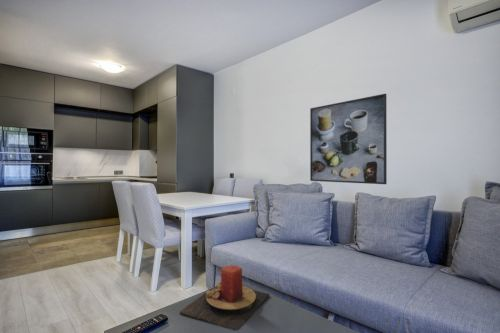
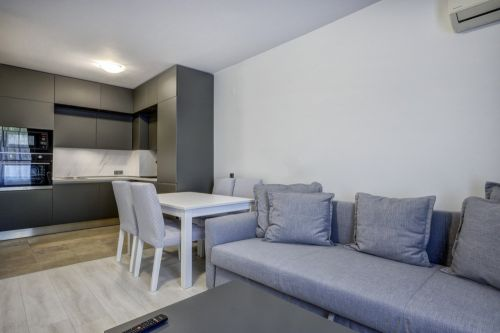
- candle (227, 285)
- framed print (344, 142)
